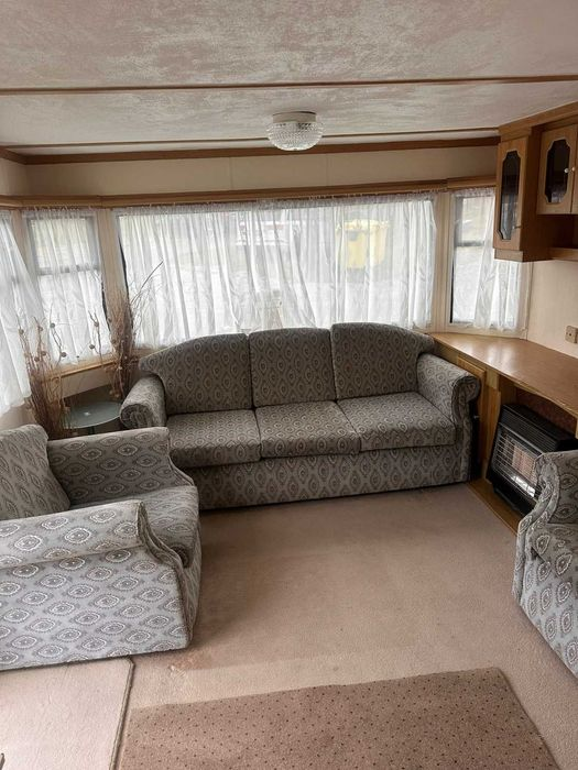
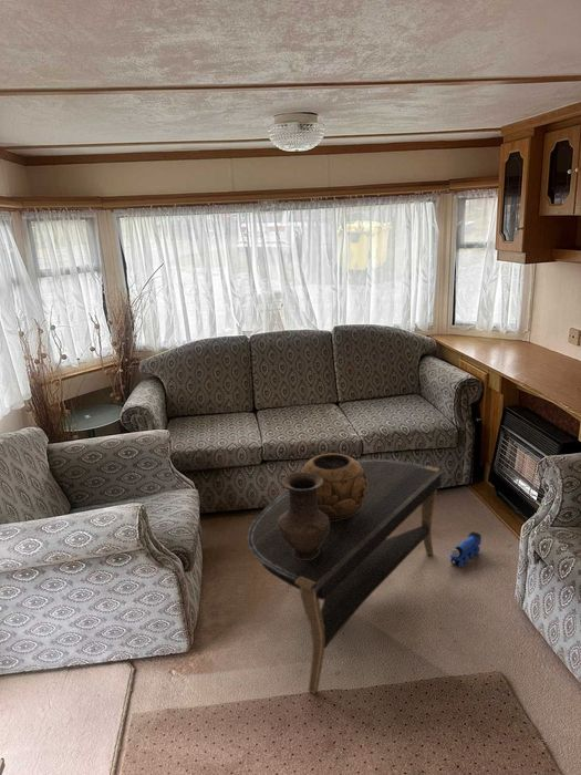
+ decorative bowl (332, 486)
+ toy train (465, 549)
+ coffee table (339, 548)
+ vase (303, 516)
